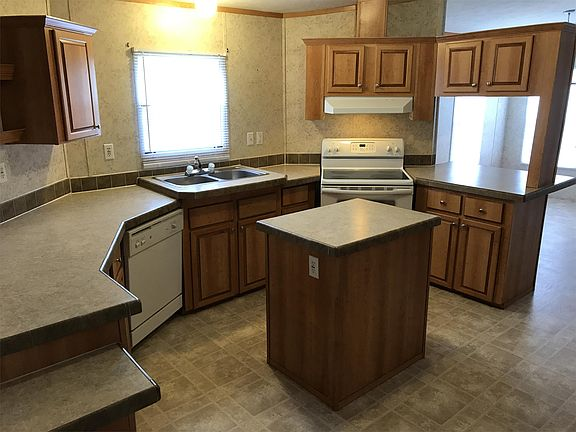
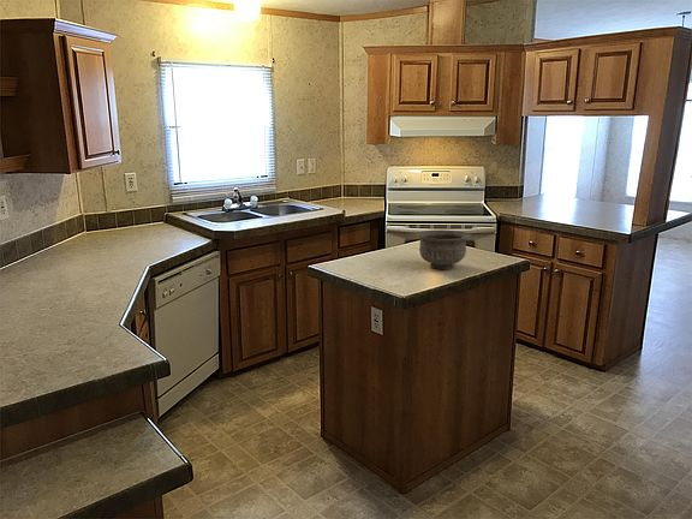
+ bowl (442, 250)
